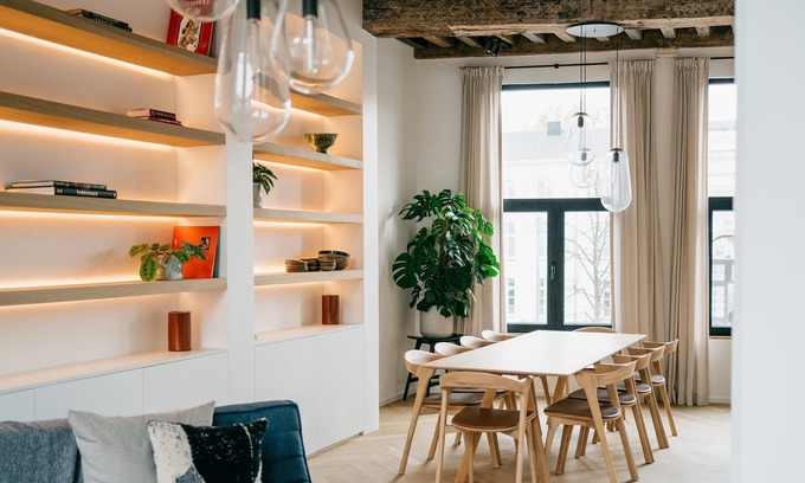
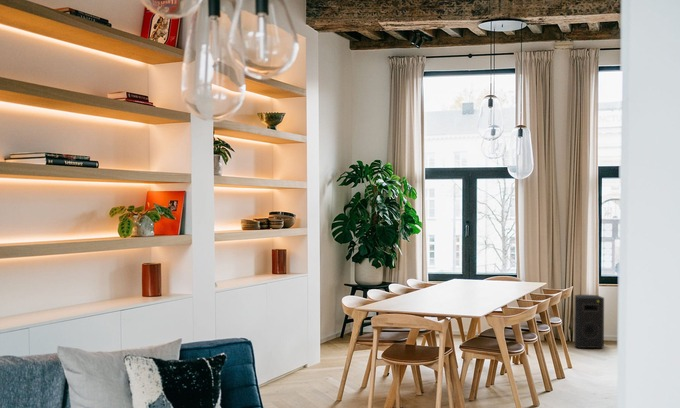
+ speaker (587, 321)
